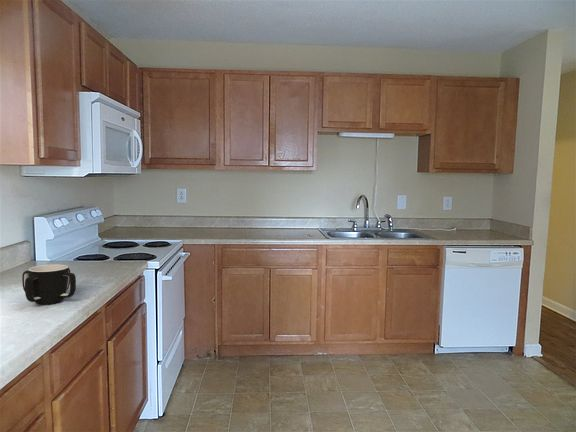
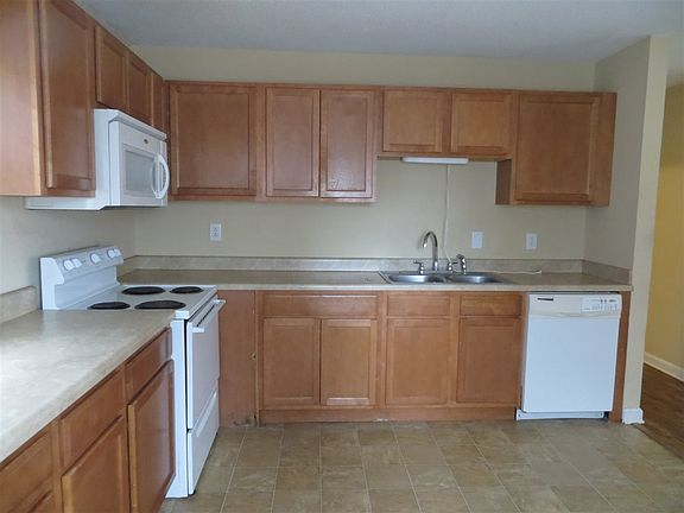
- mug (49, 284)
